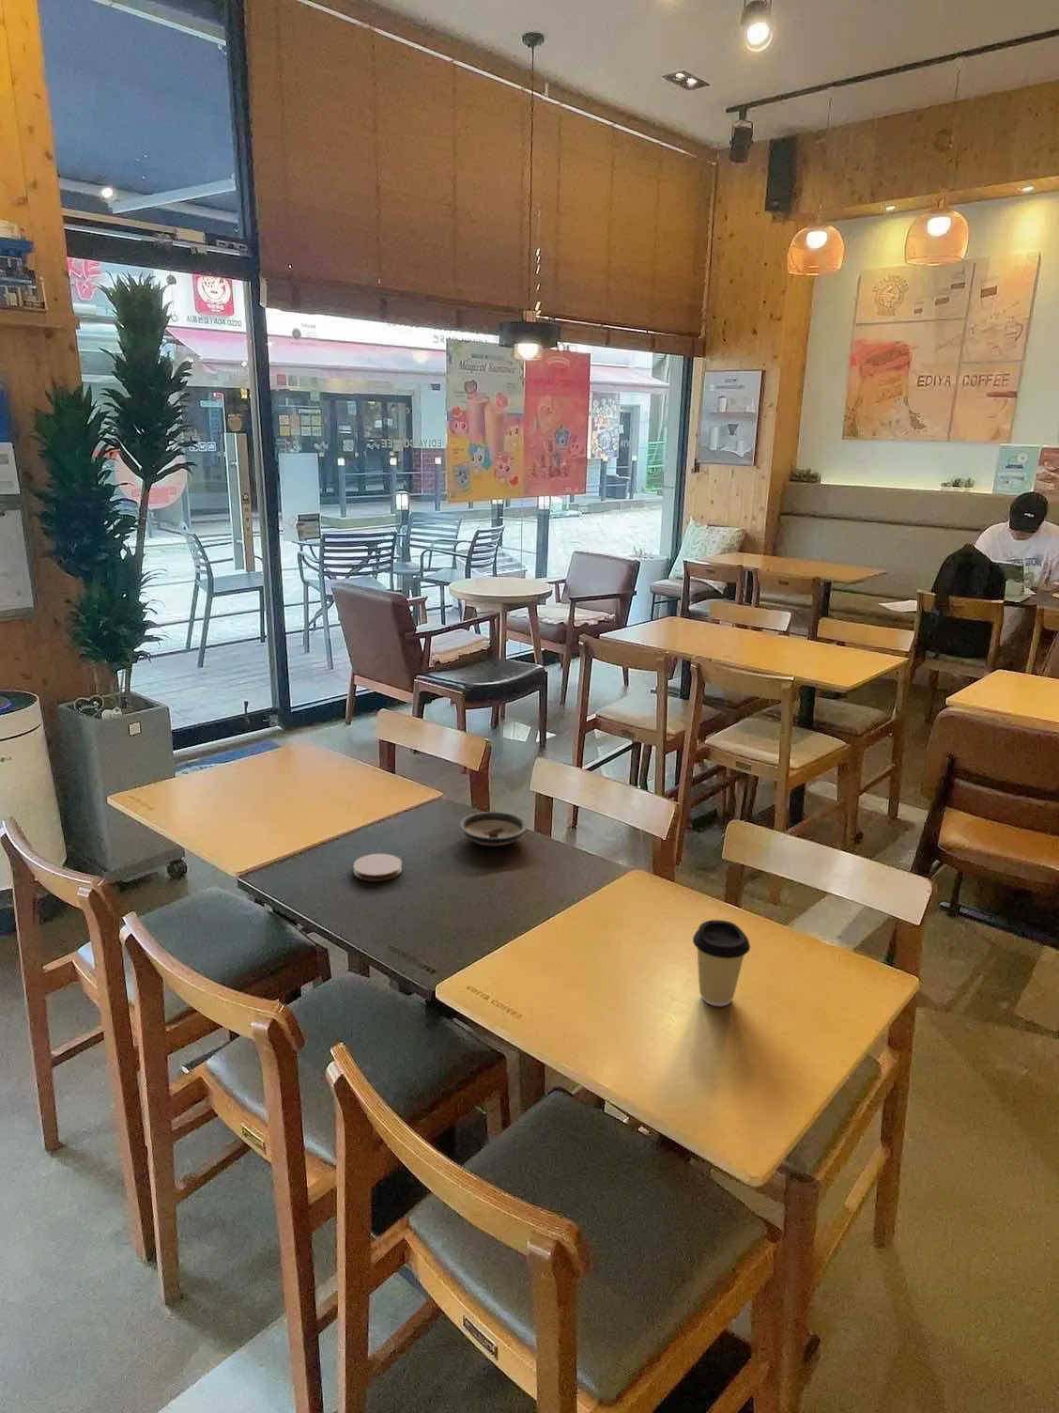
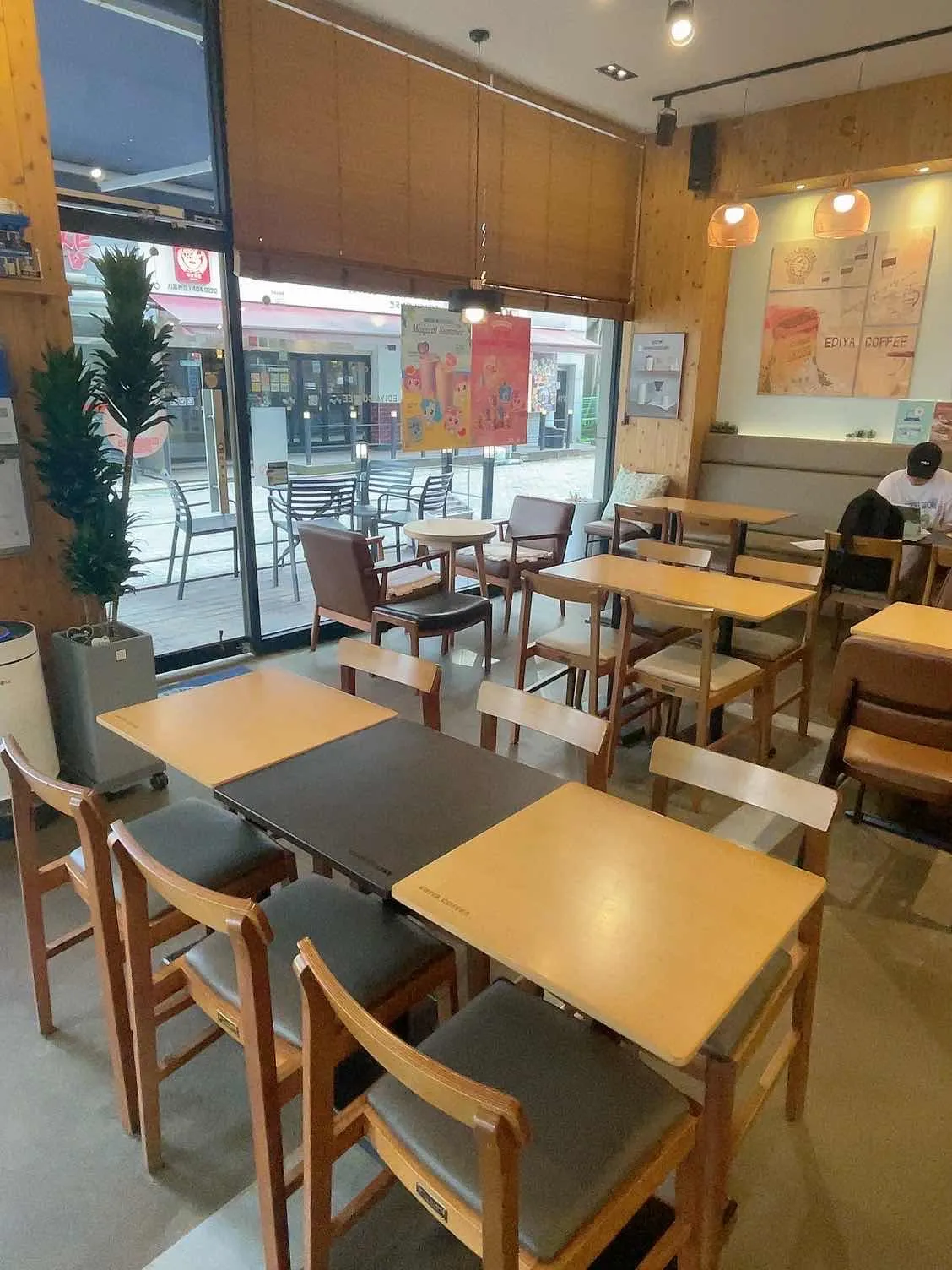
- coffee cup (719, 965)
- saucer (493, 831)
- coaster (377, 867)
